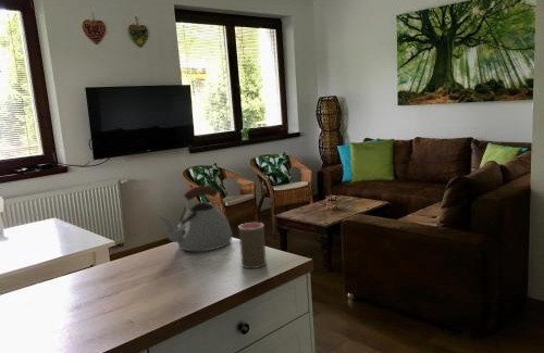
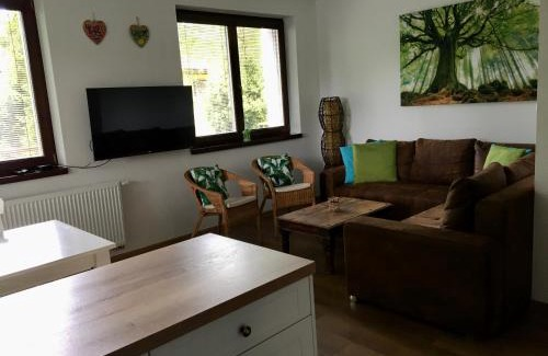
- cup (252, 244)
- kettle (194, 216)
